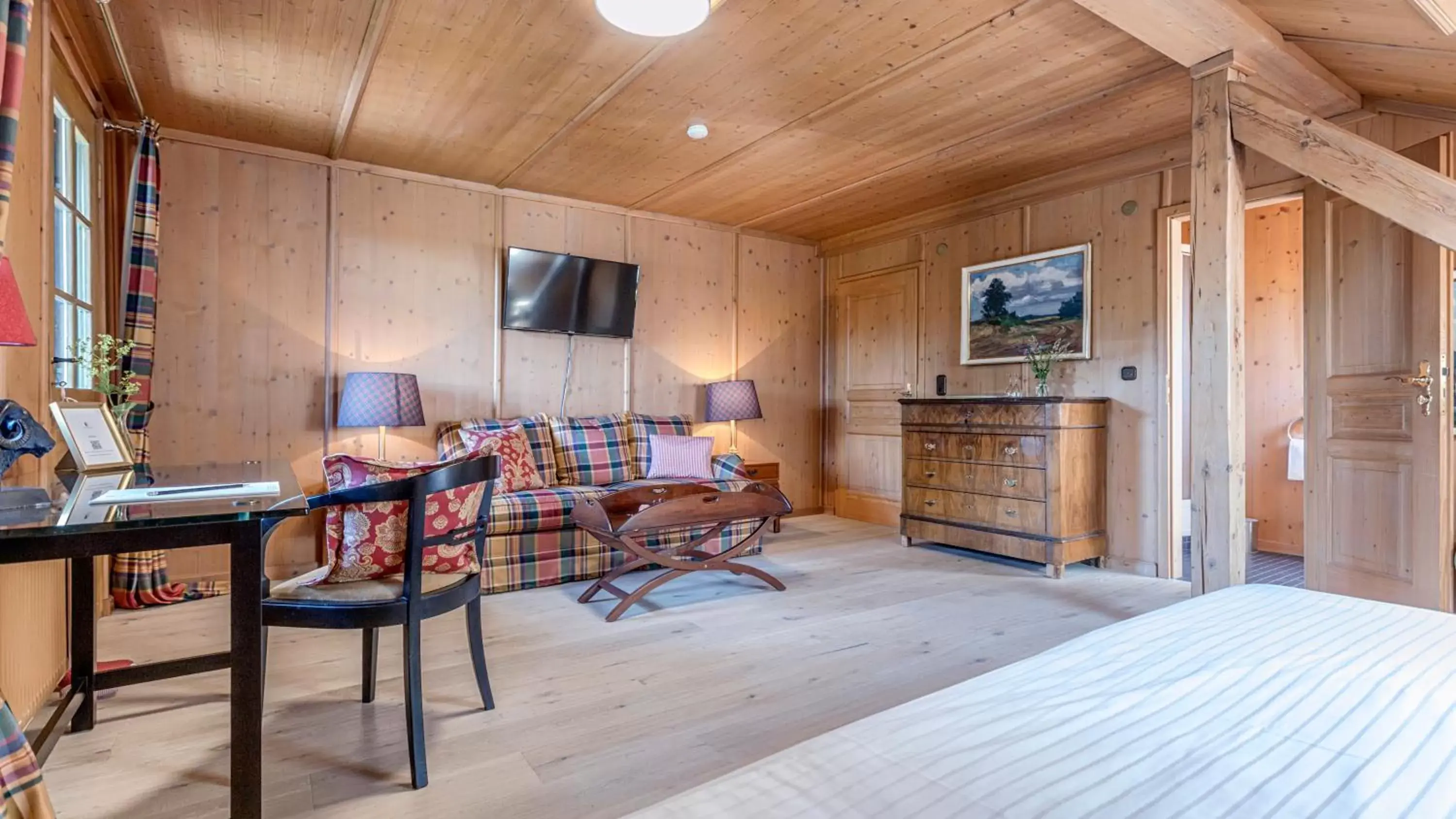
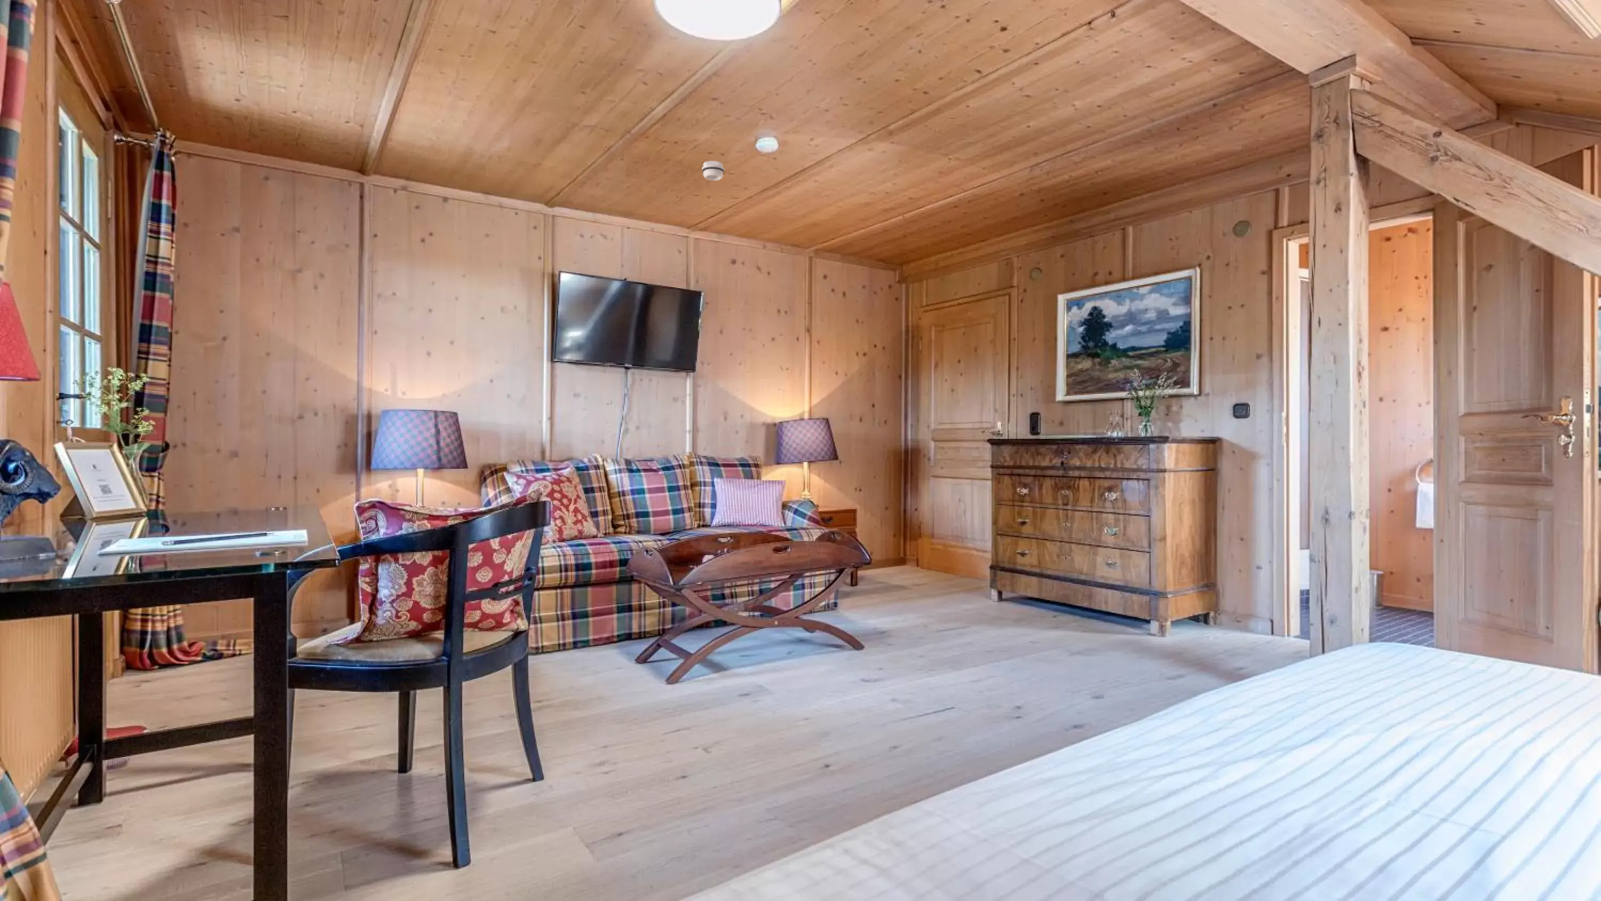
+ smoke detector (713, 171)
